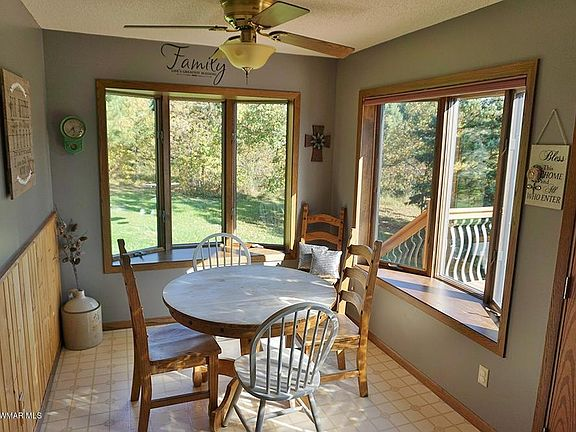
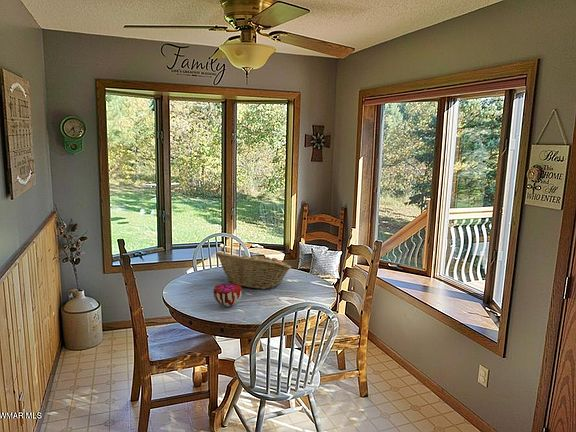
+ decorative bowl (227, 296)
+ fruit basket (252, 266)
